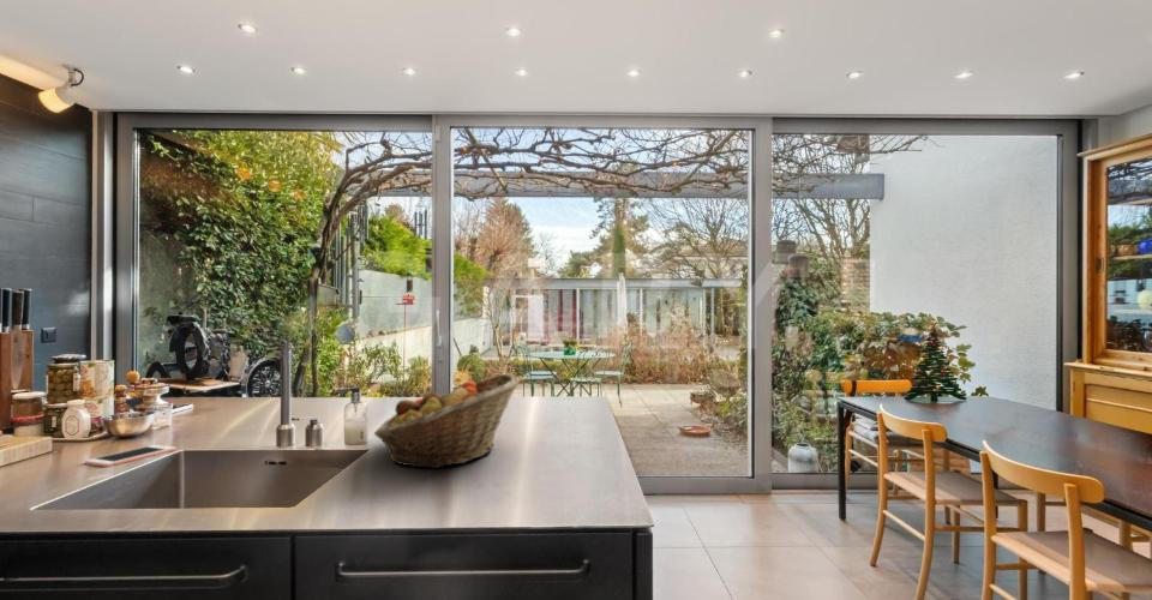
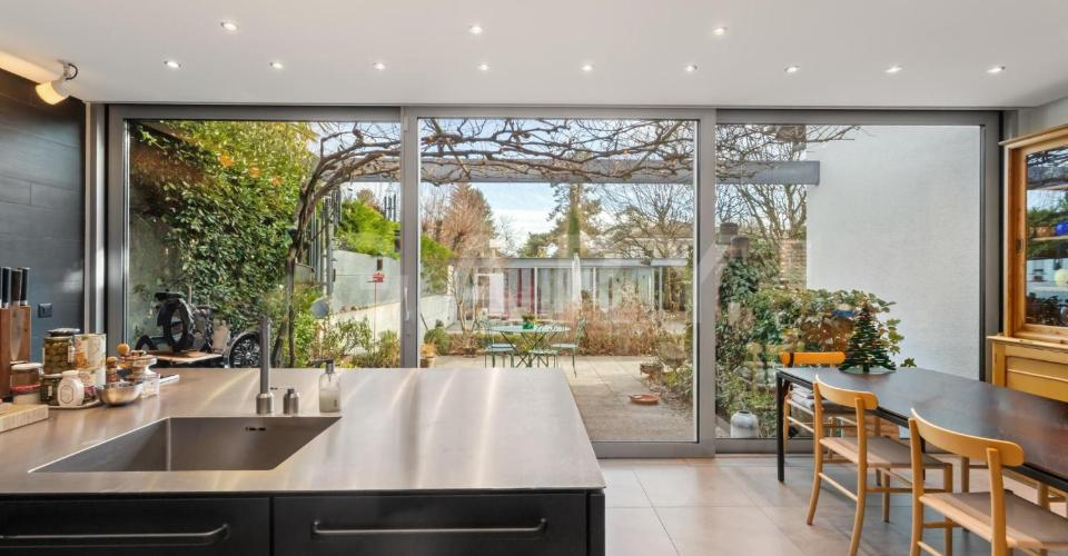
- fruit basket (450, 414)
- cell phone (132, 455)
